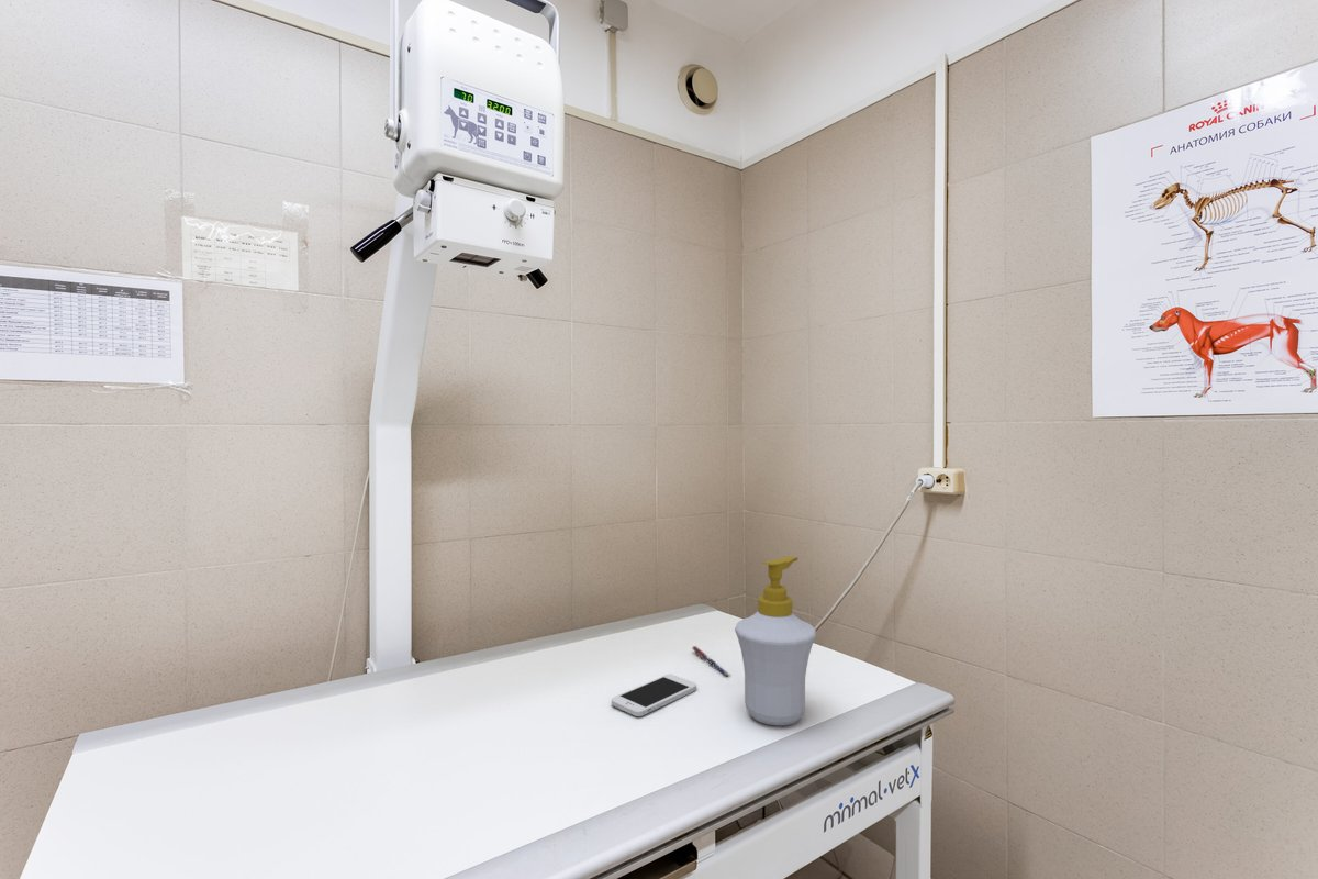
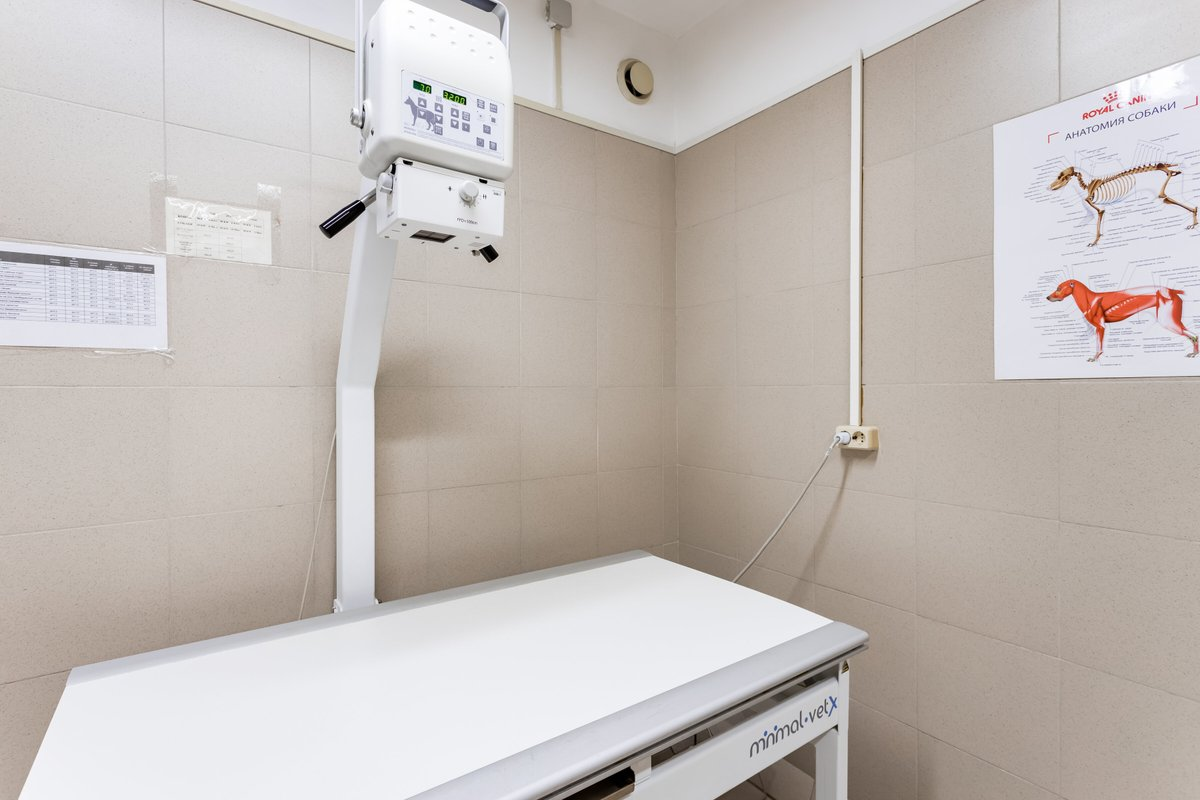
- smartphone (655, 693)
- pen (710, 659)
- soap bottle (774, 637)
